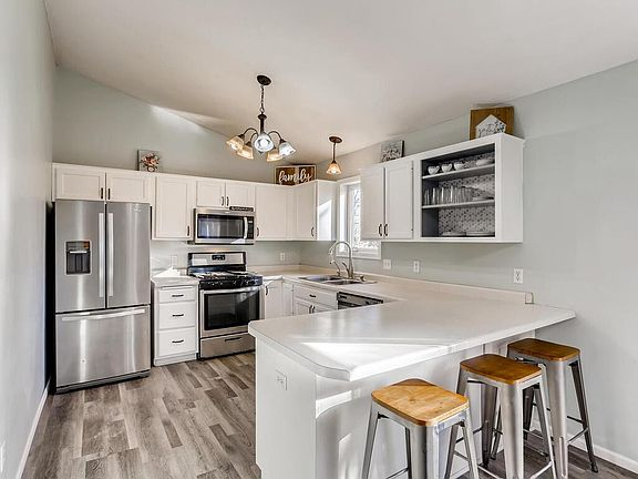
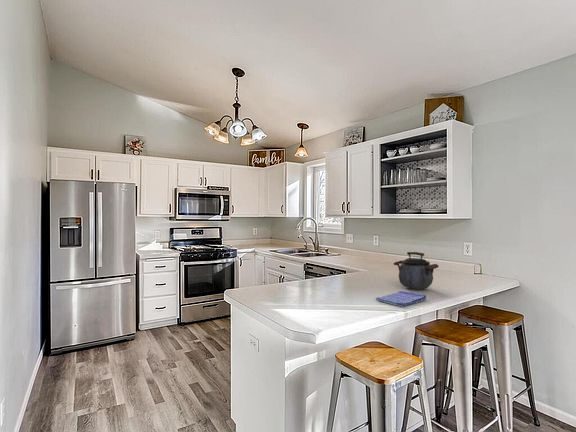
+ dish towel (401, 297)
+ kettle (415, 270)
